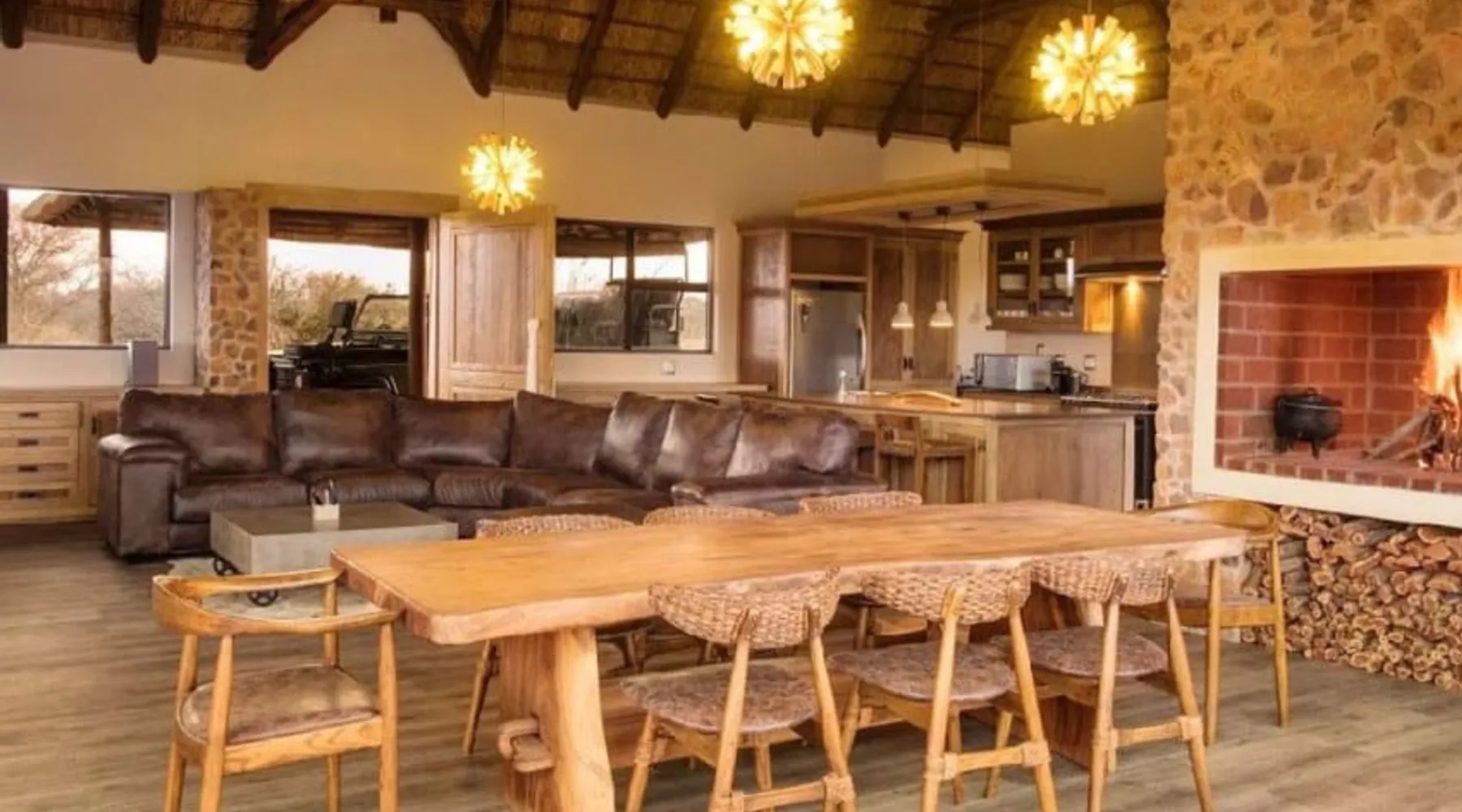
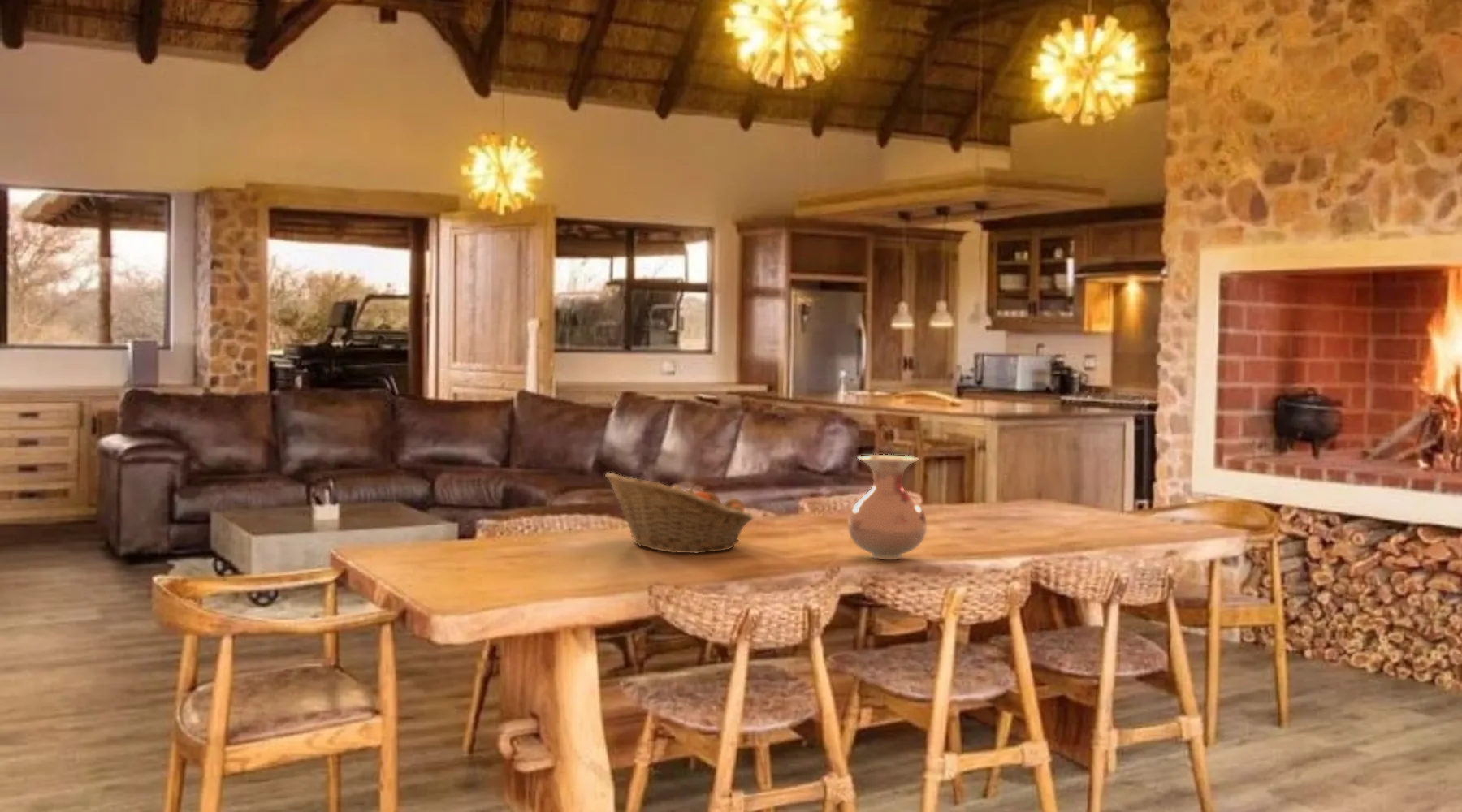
+ vase (887, 507)
+ fruit basket (677, 509)
